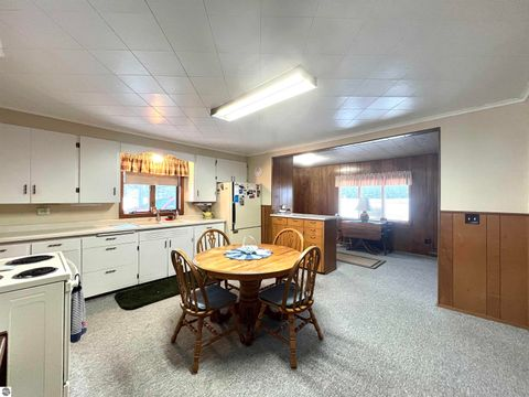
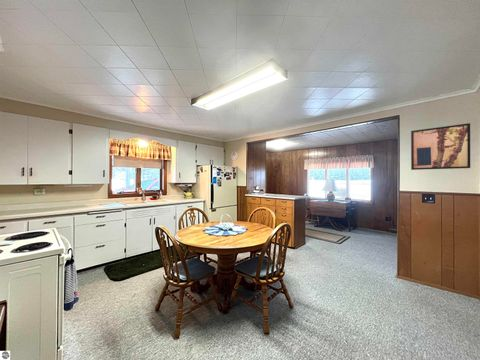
+ wall art (438, 148)
